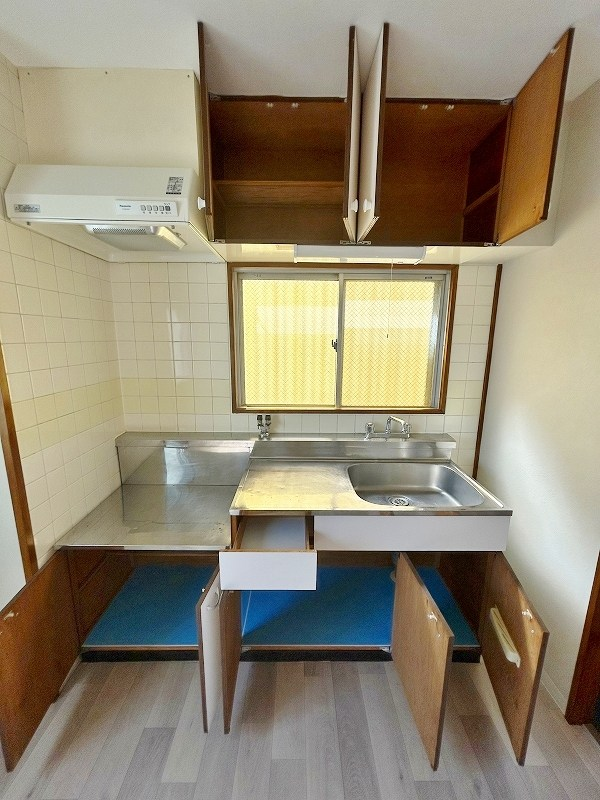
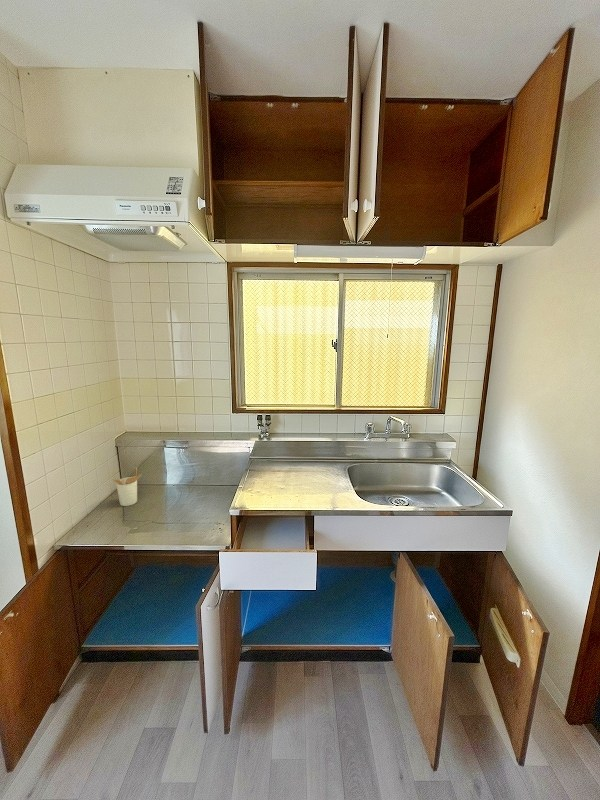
+ utensil holder (129, 487)
